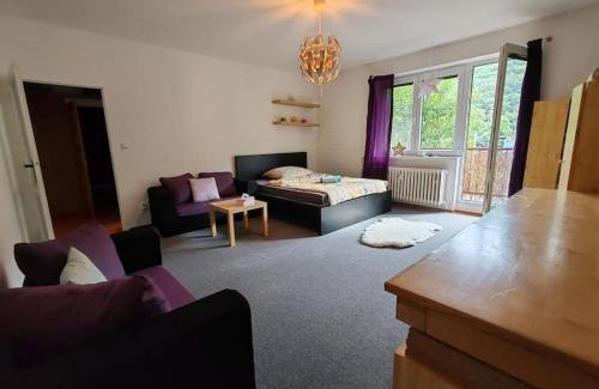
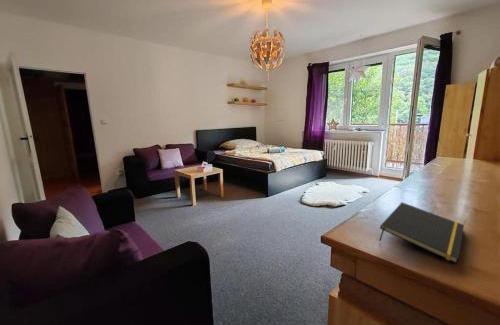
+ notepad (423, 226)
